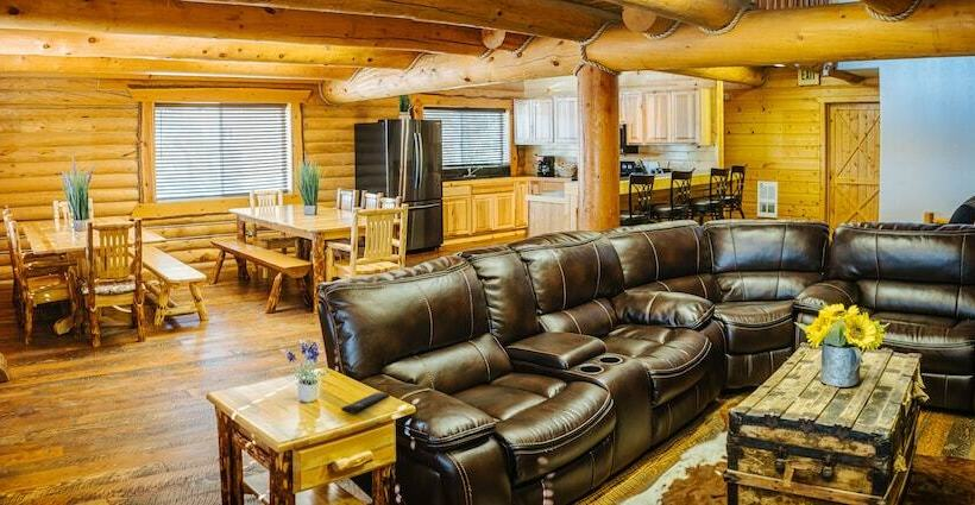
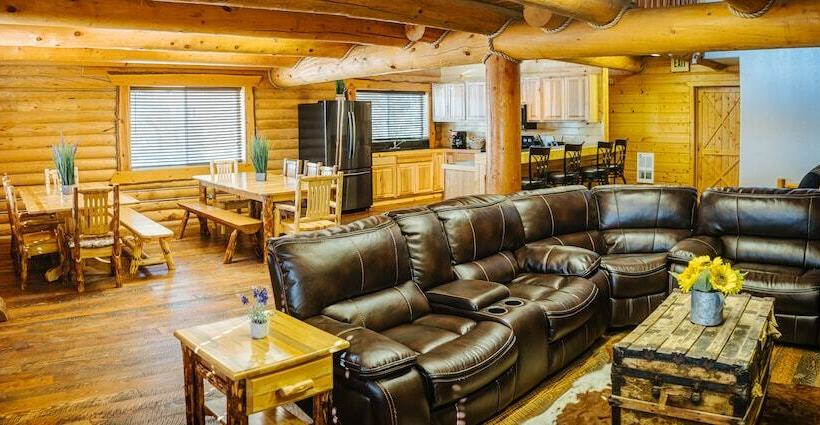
- remote control (366, 402)
